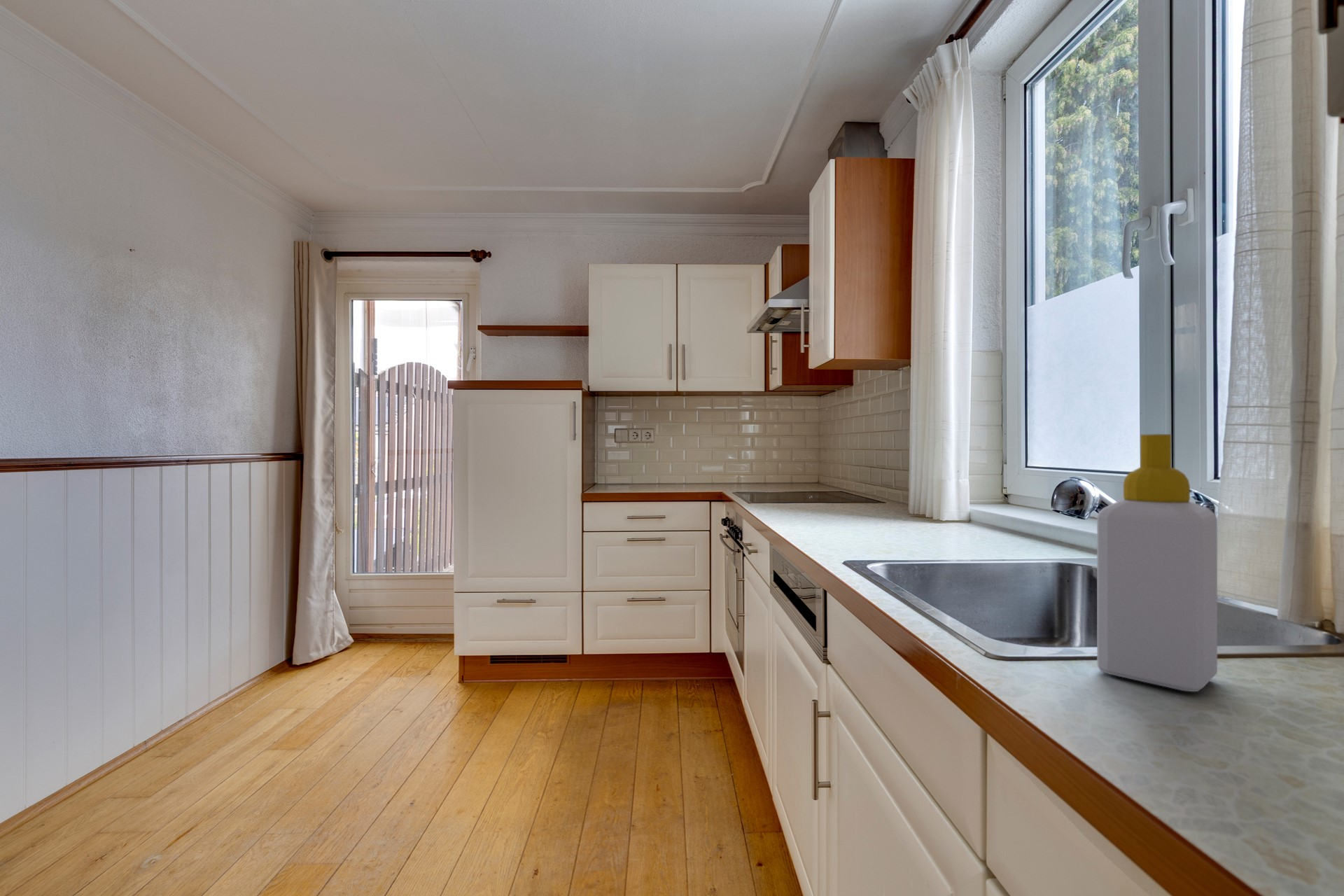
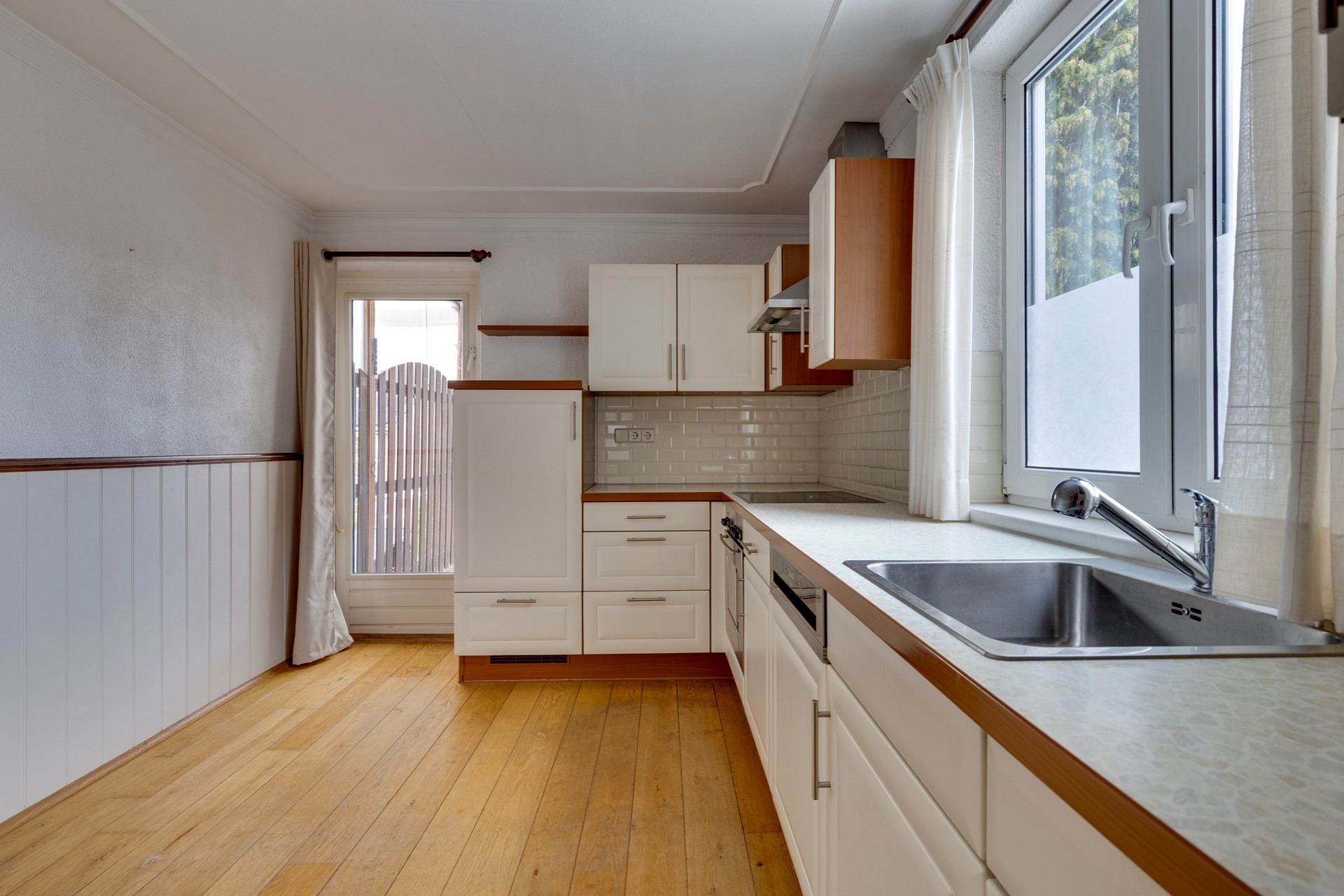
- soap bottle (1156, 554)
